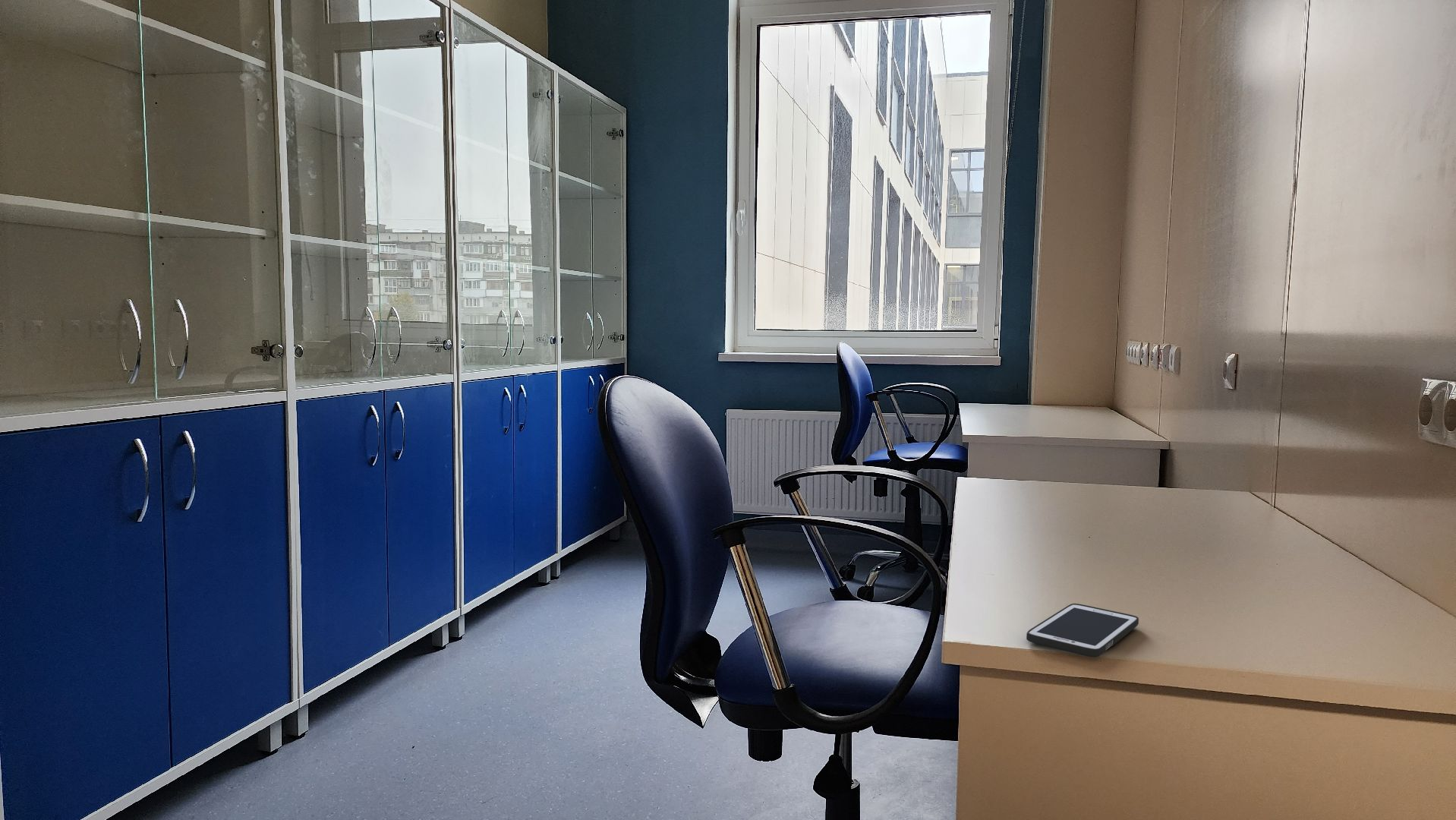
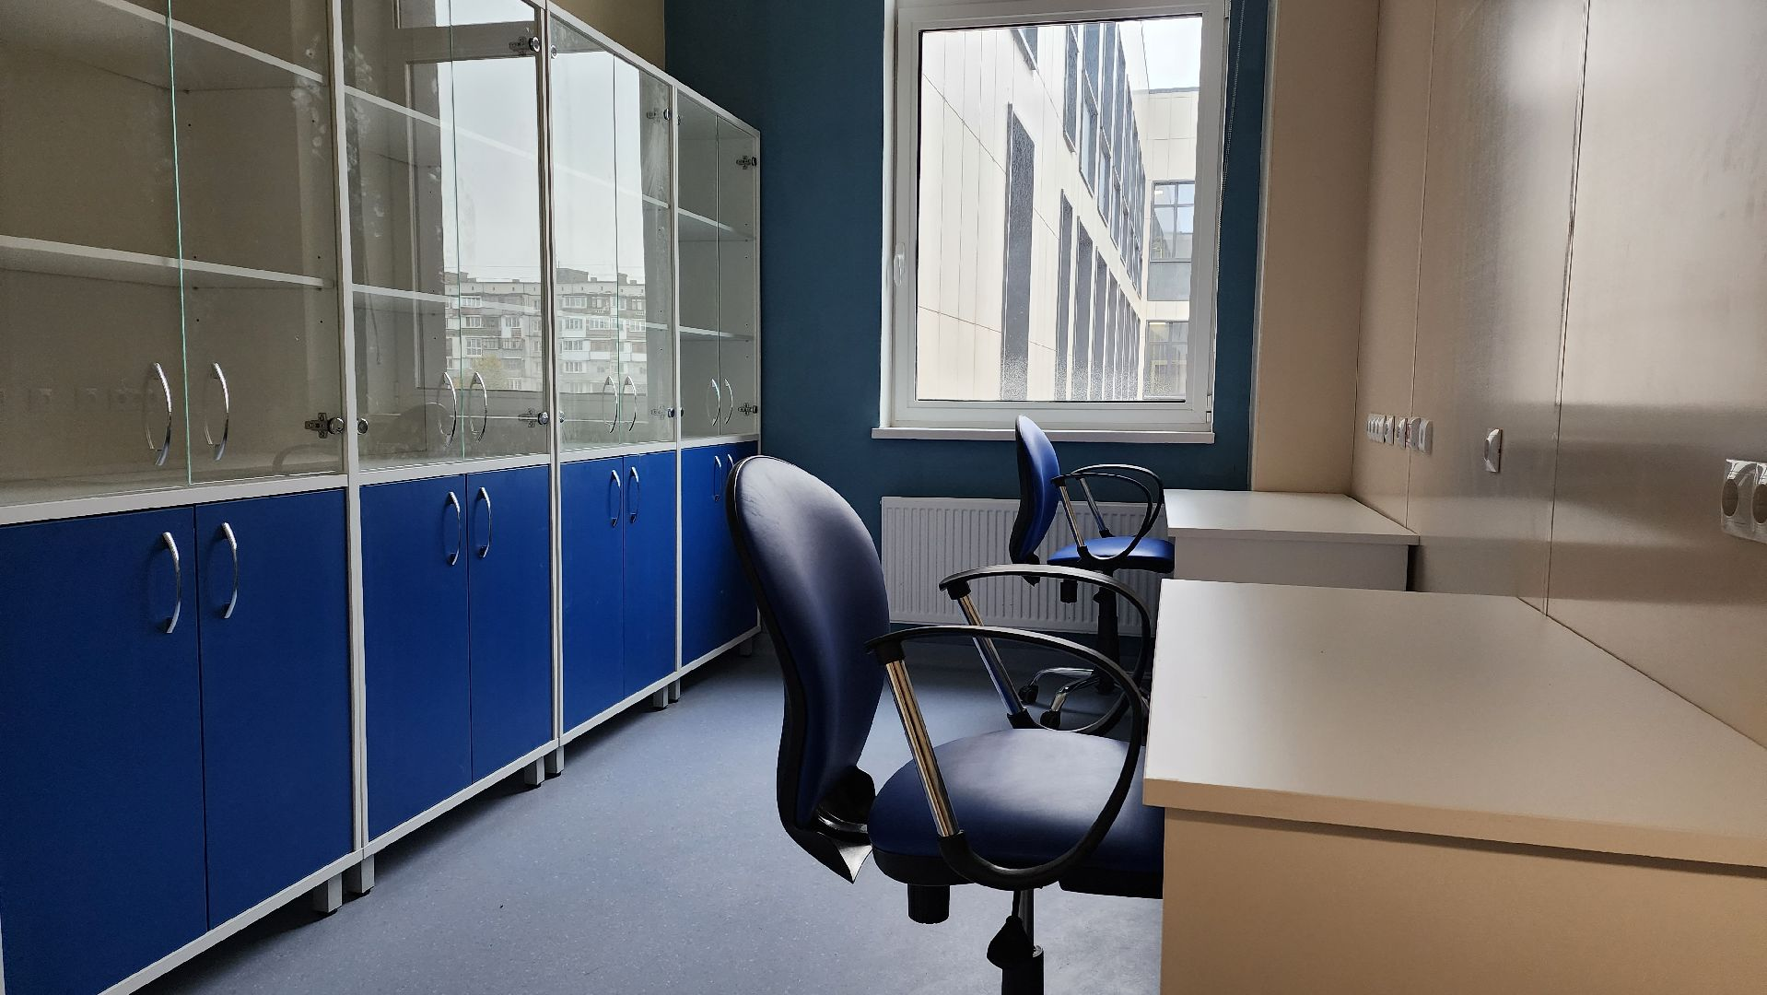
- cell phone (1084, 629)
